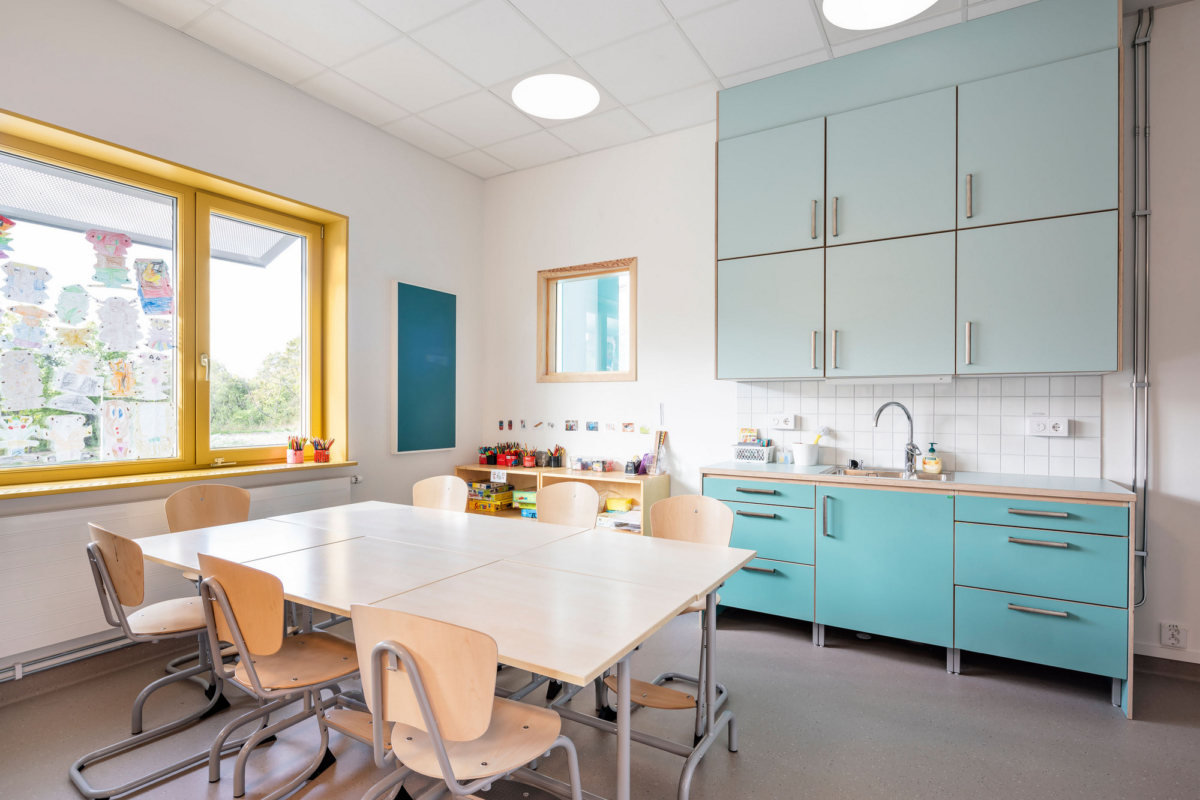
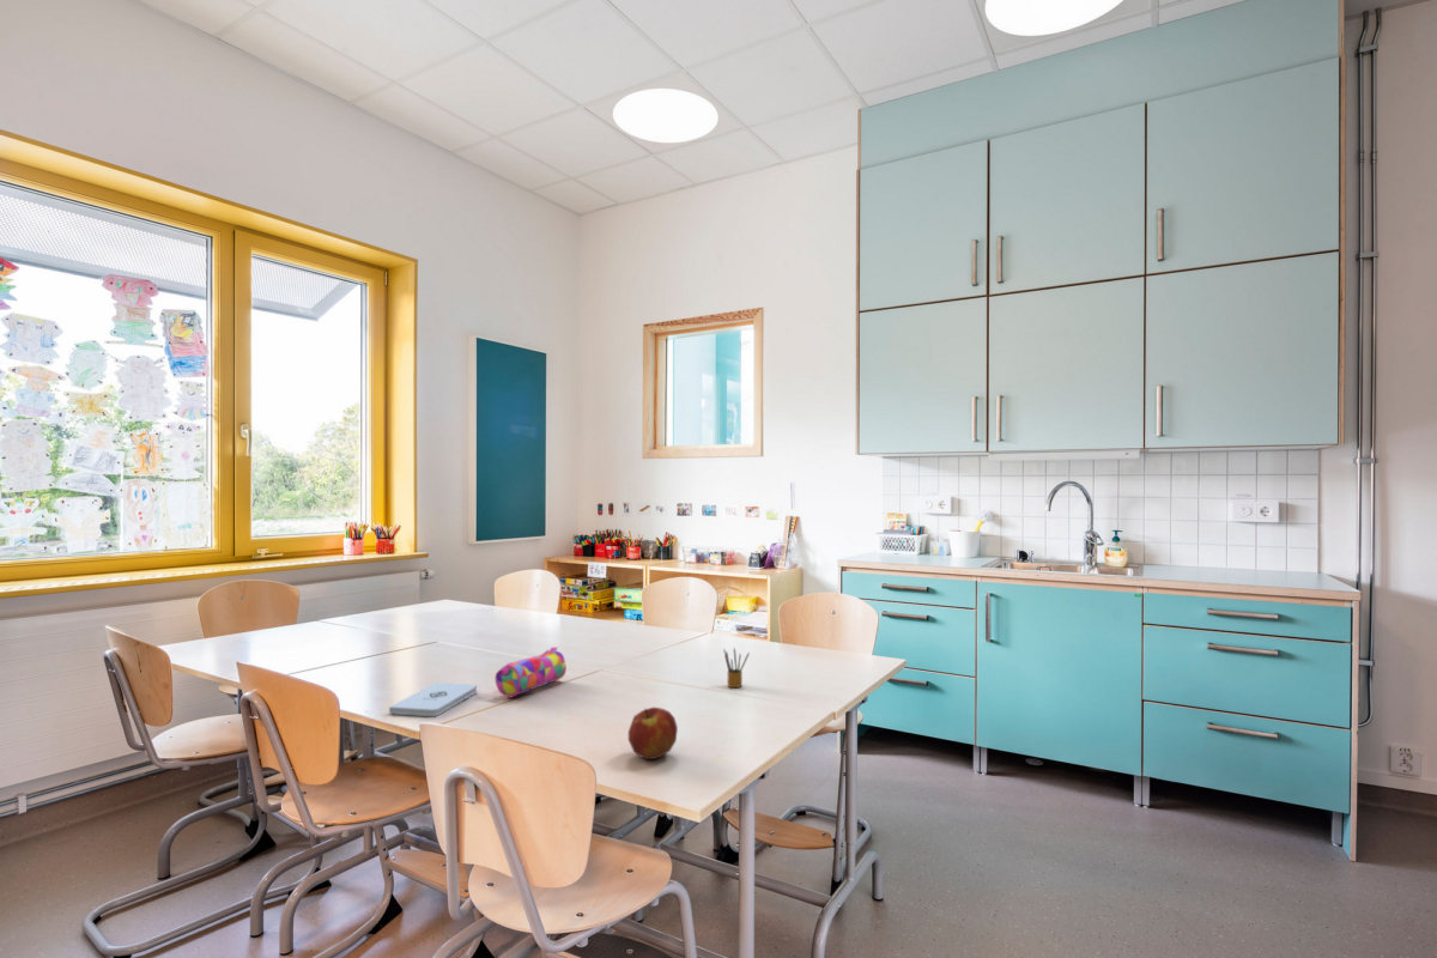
+ pencil case (532, 671)
+ notepad (436, 698)
+ pencil box (735, 667)
+ apple (653, 730)
